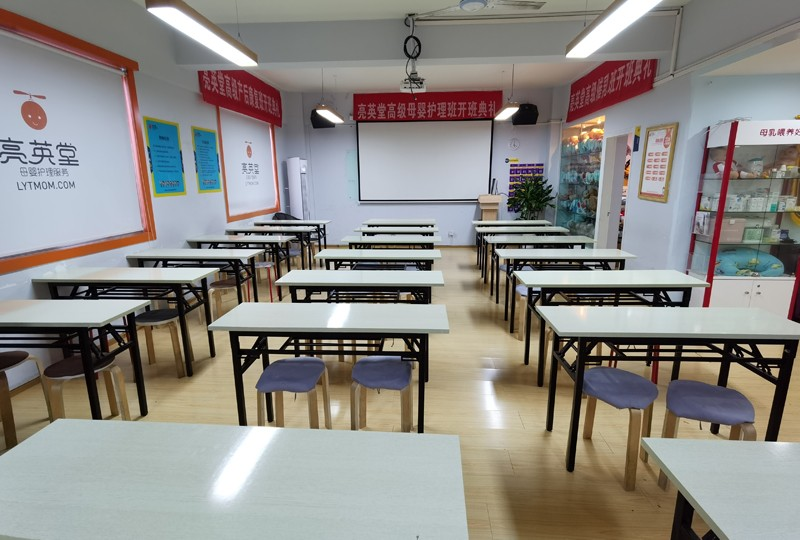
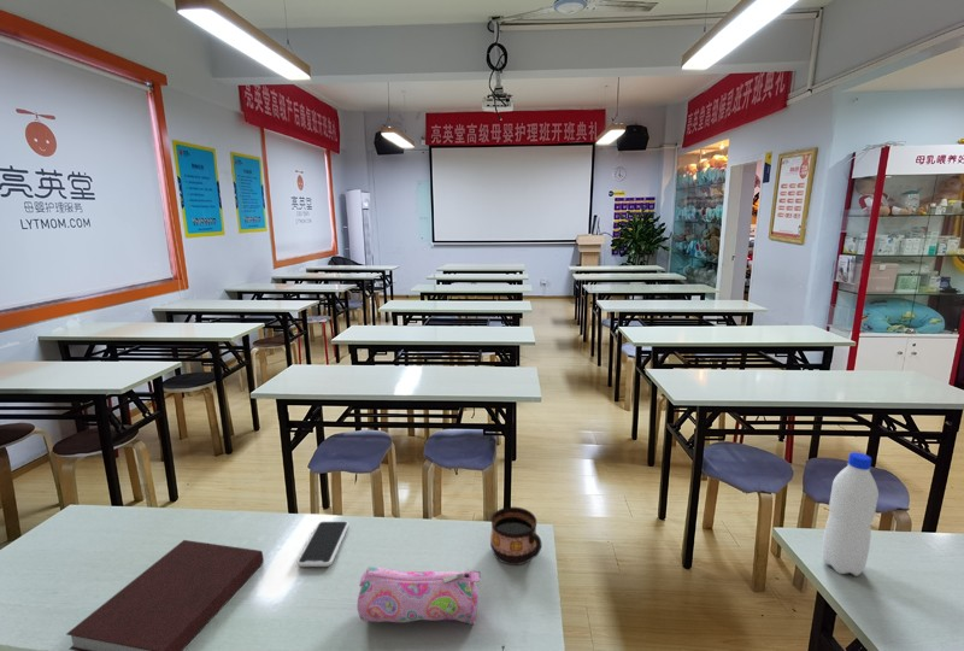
+ cup (513, 538)
+ smartphone (324, 541)
+ notebook (176, 594)
+ pencil case (419, 593)
+ water bottle (851, 511)
